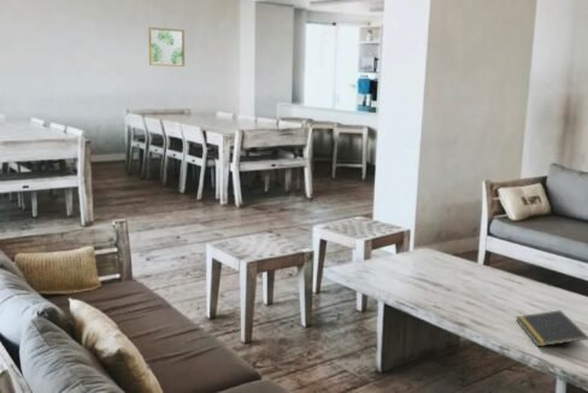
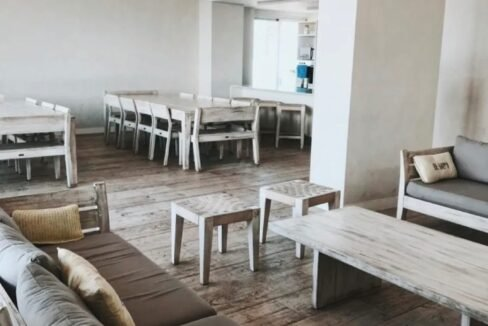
- wall art (166, 47)
- notepad (549, 327)
